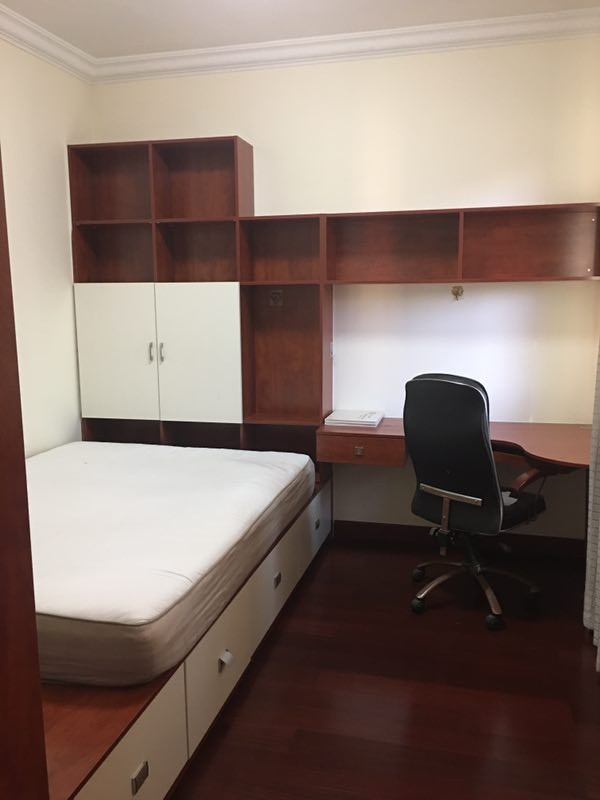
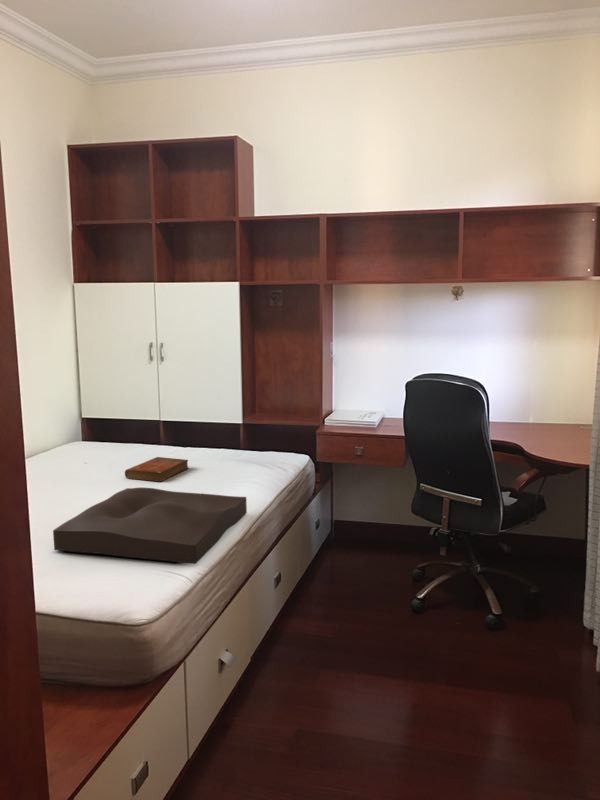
+ bible (157, 468)
+ cushion (156, 513)
